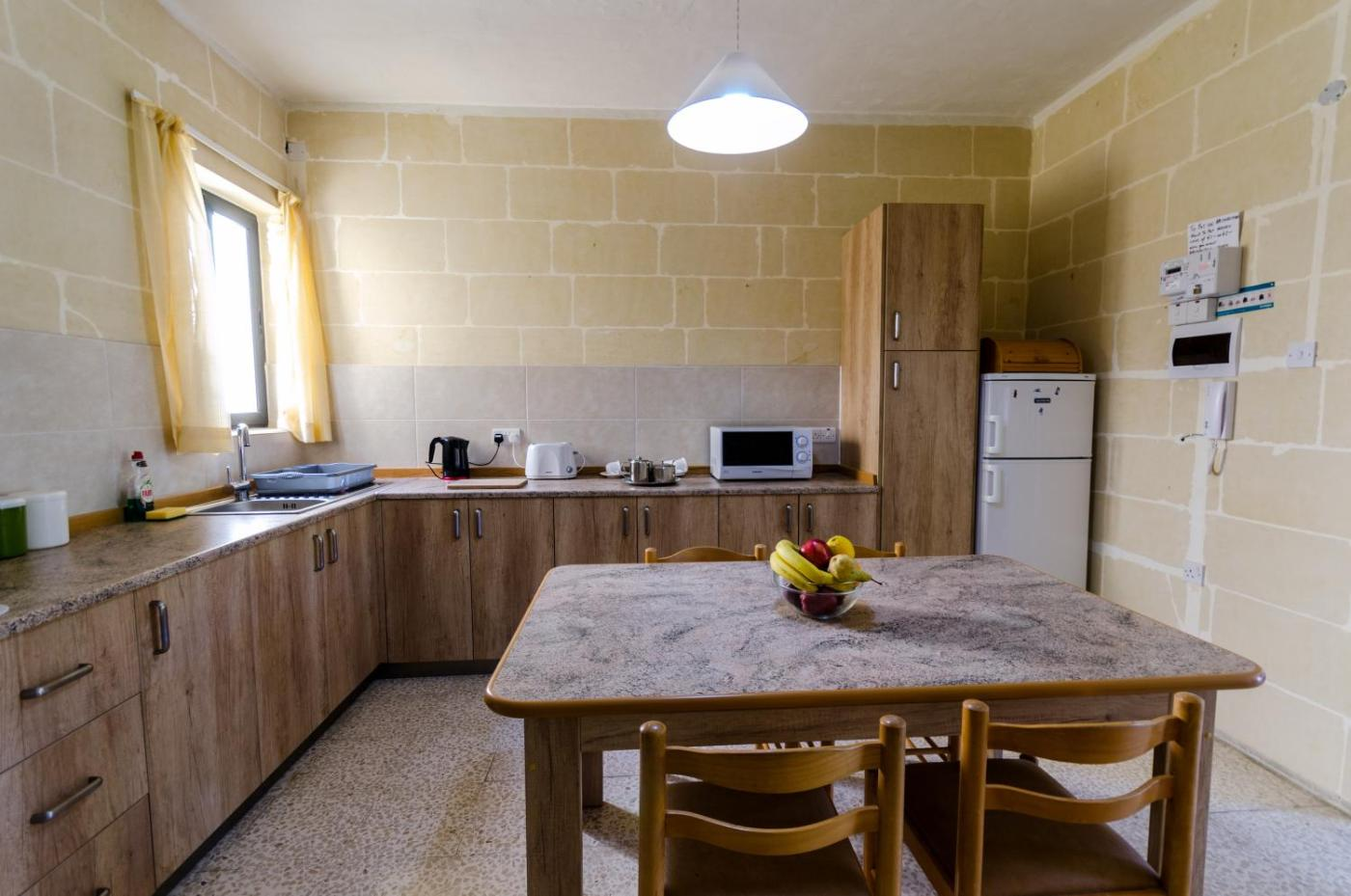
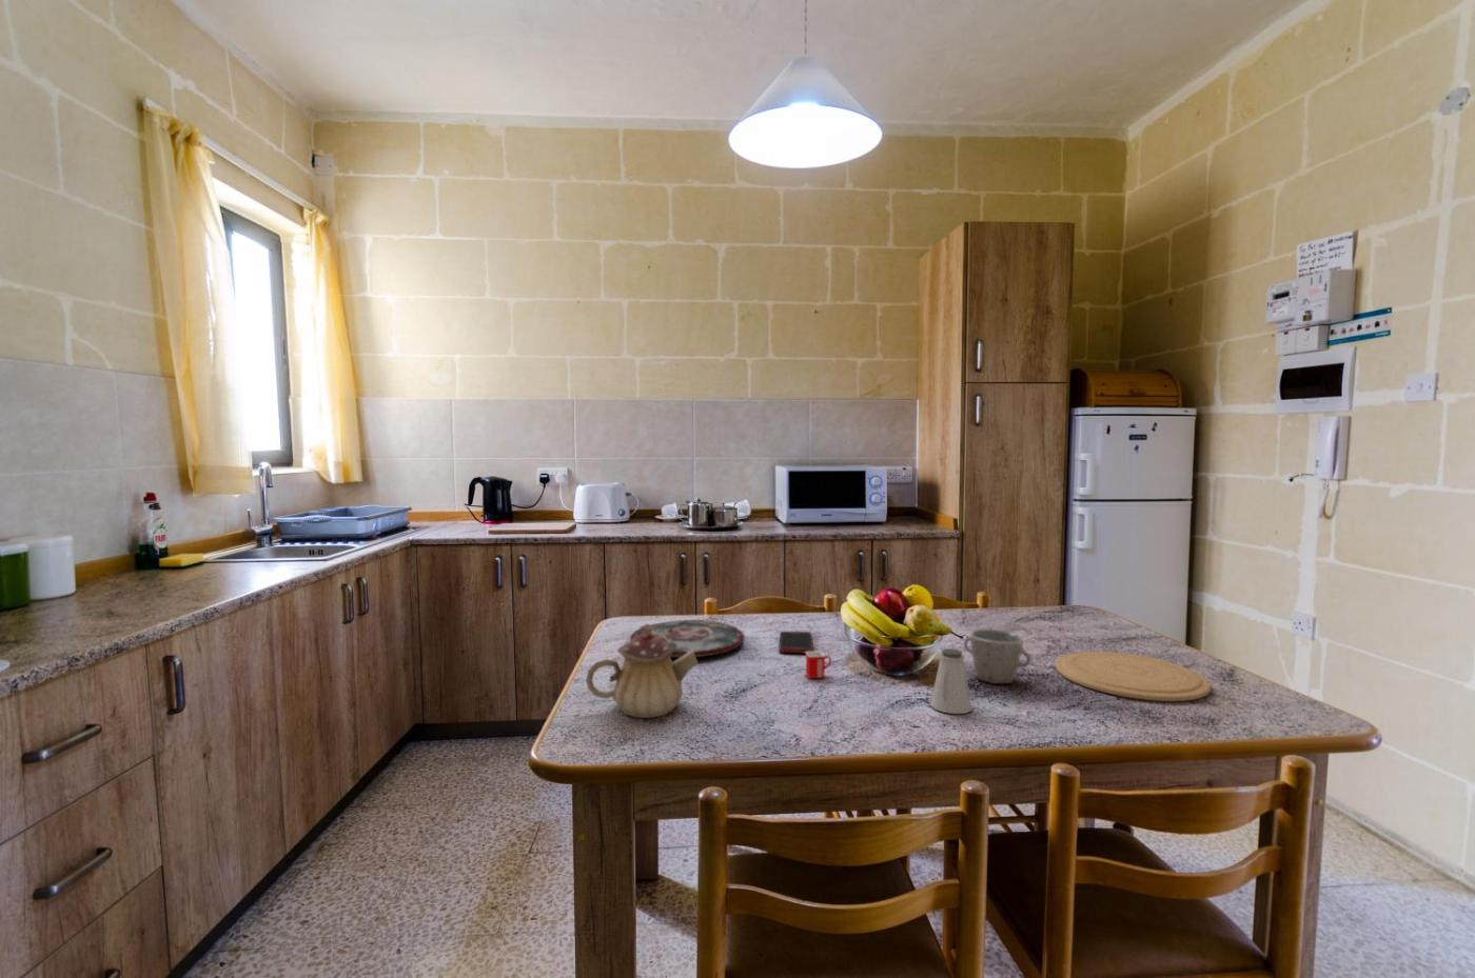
+ teapot (643, 666)
+ plate (1129, 672)
+ saltshaker (951, 678)
+ mug (806, 667)
+ plate (687, 637)
+ mug (996, 657)
+ cell phone (796, 641)
